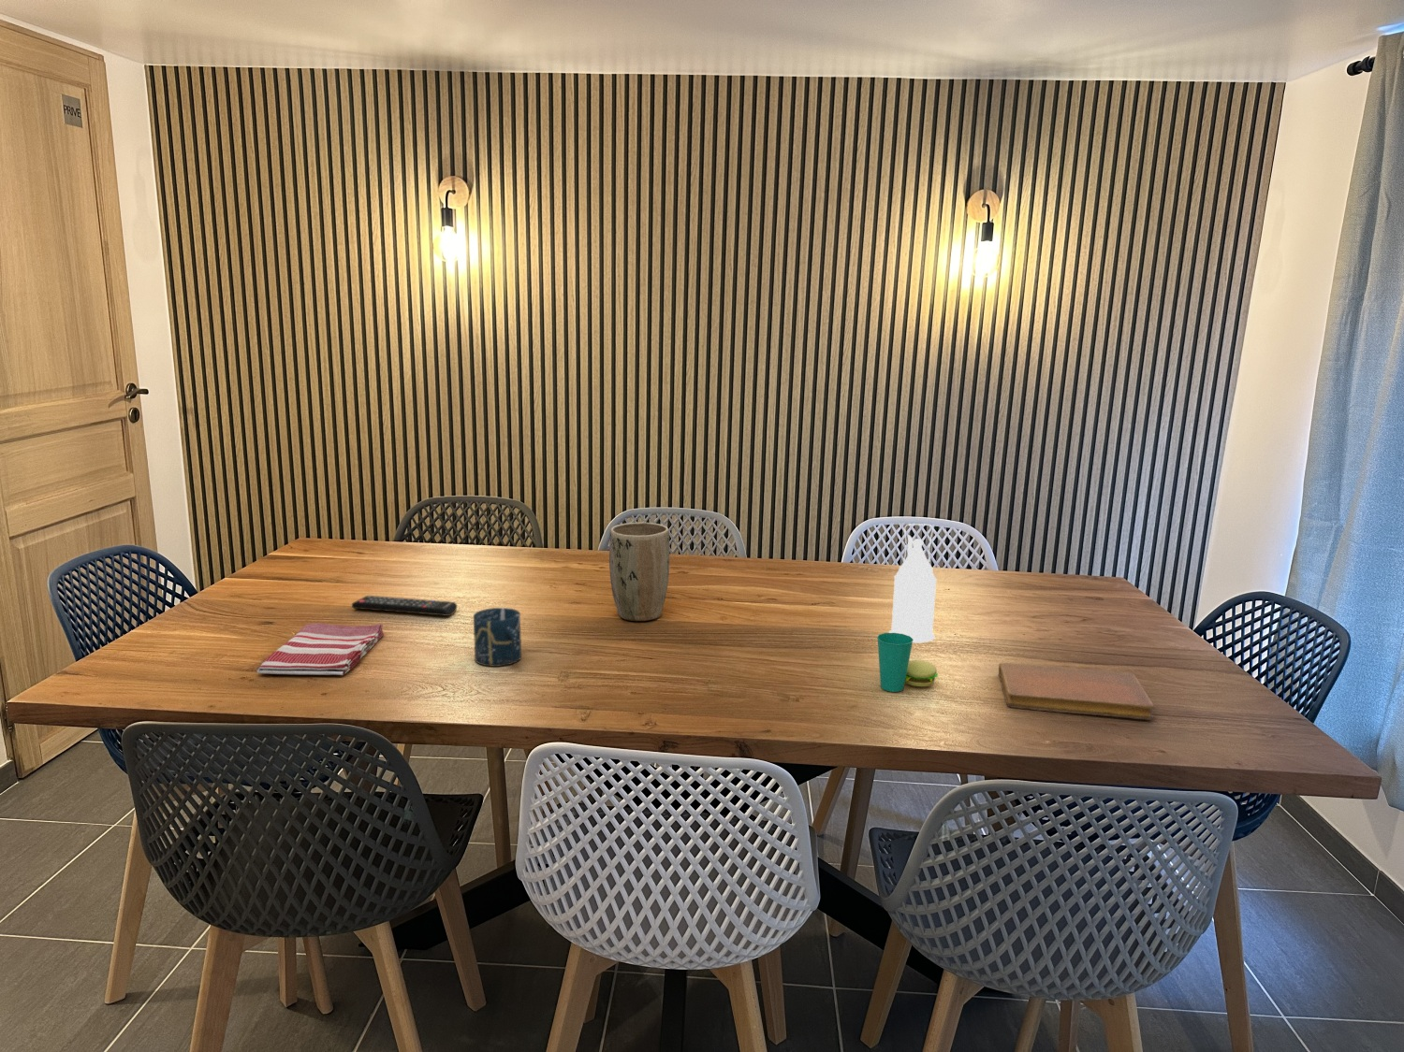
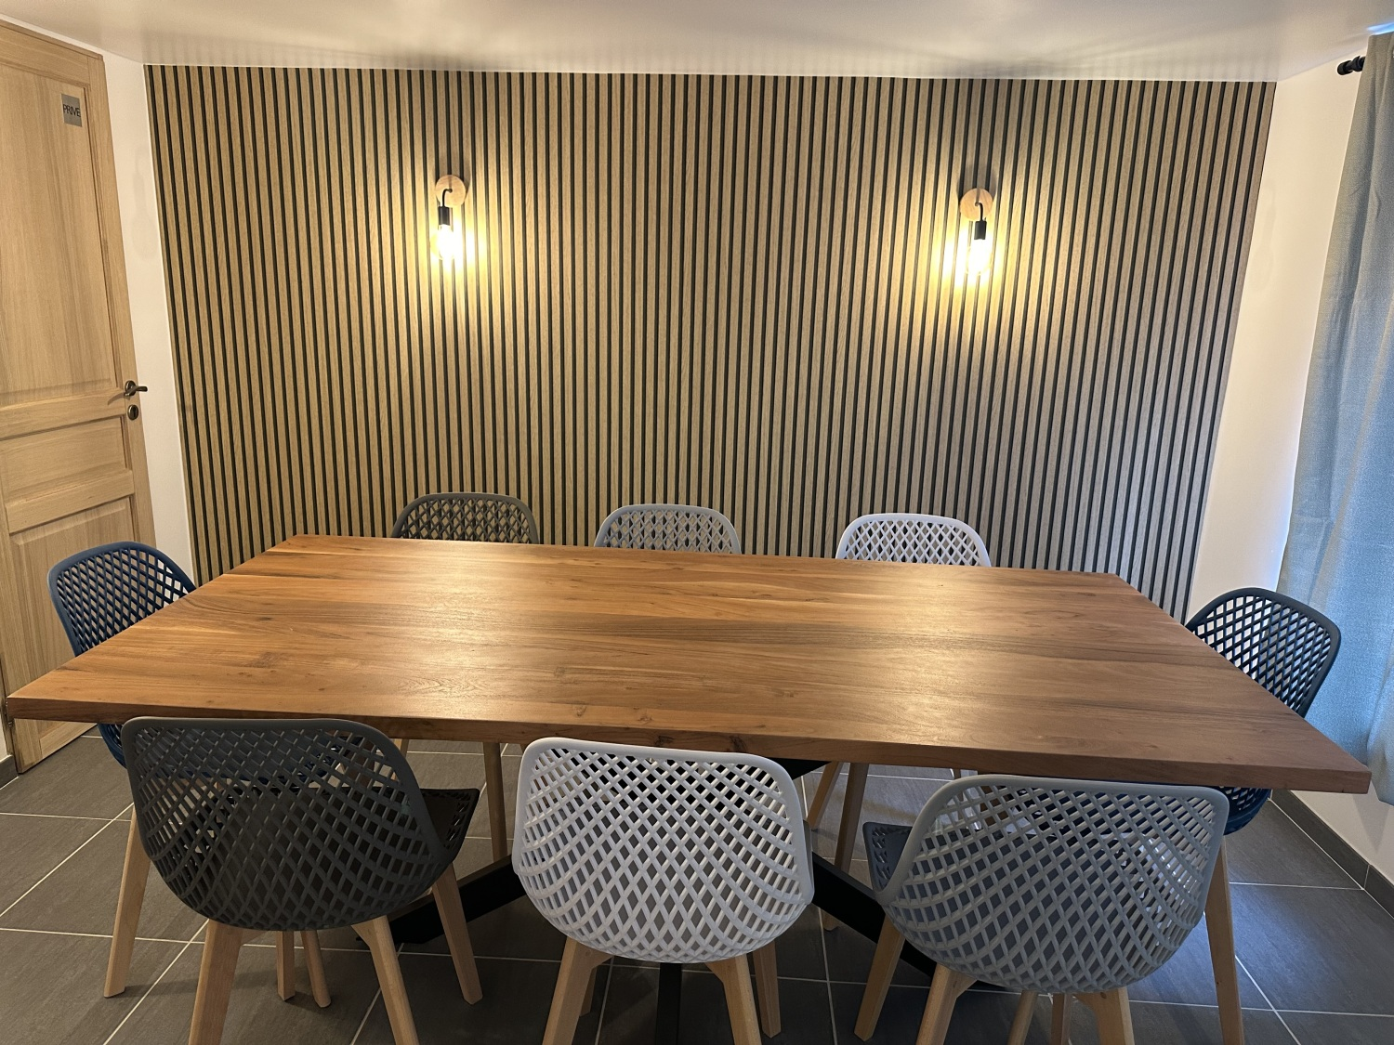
- plant pot (639, 571)
- notebook (1071, 688)
- remote control (405, 606)
- teapot (913, 578)
- cup (501, 638)
- dish towel (323, 648)
- cup (907, 660)
